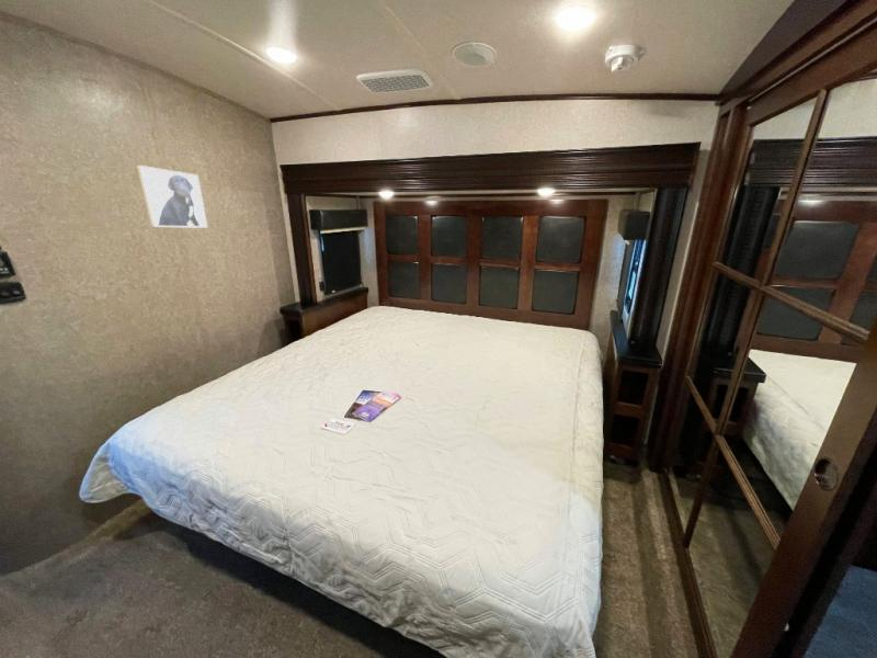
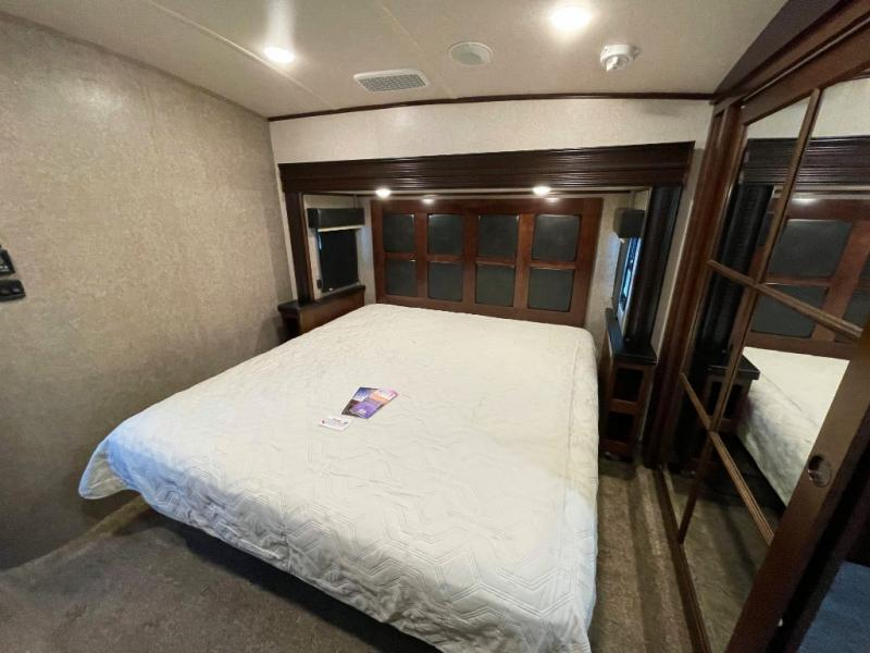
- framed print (175, 200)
